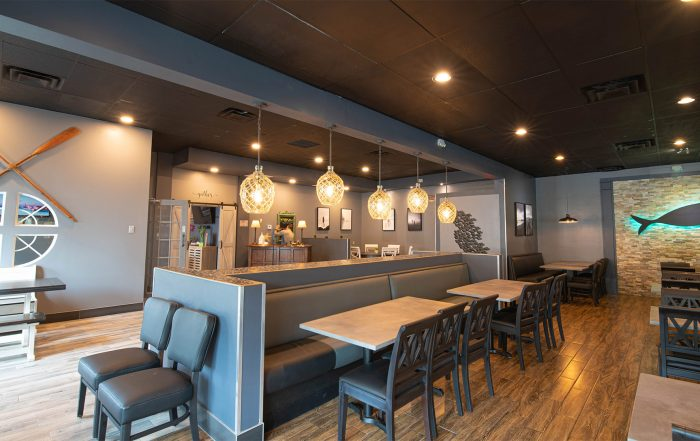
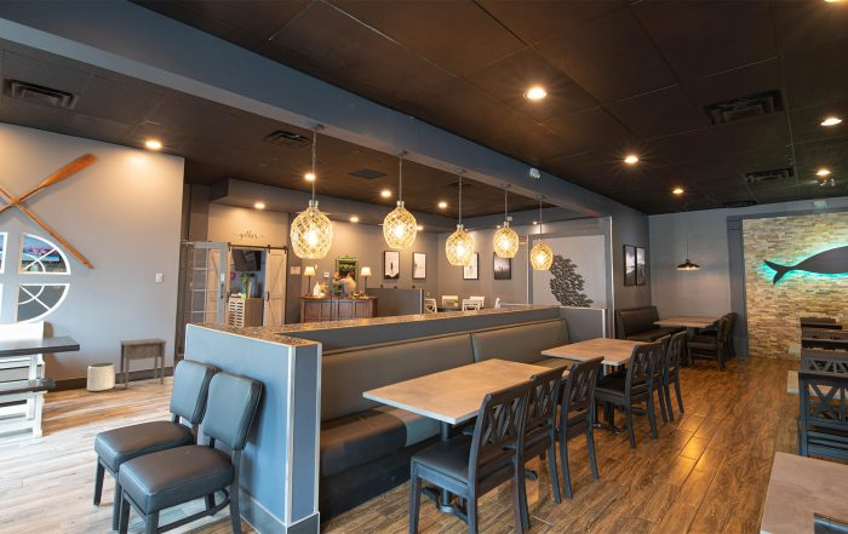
+ plant pot (101, 377)
+ nightstand (139, 358)
